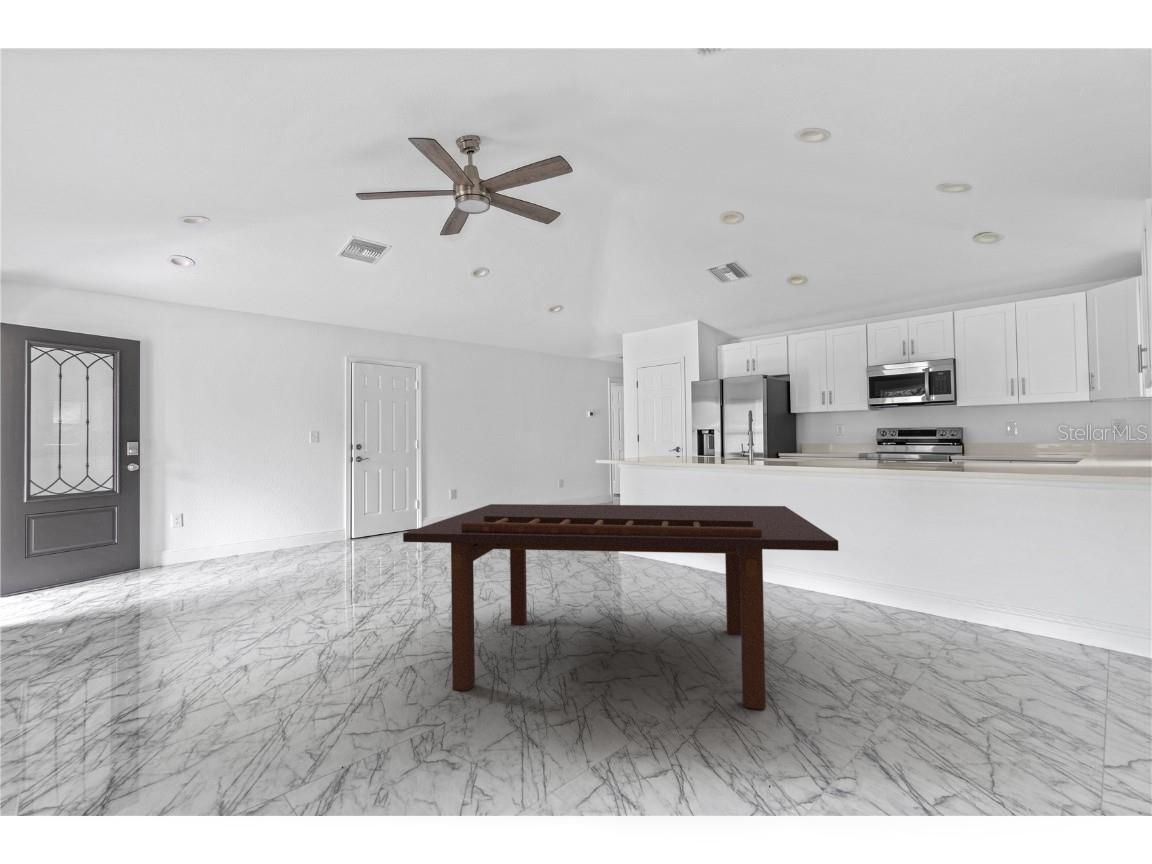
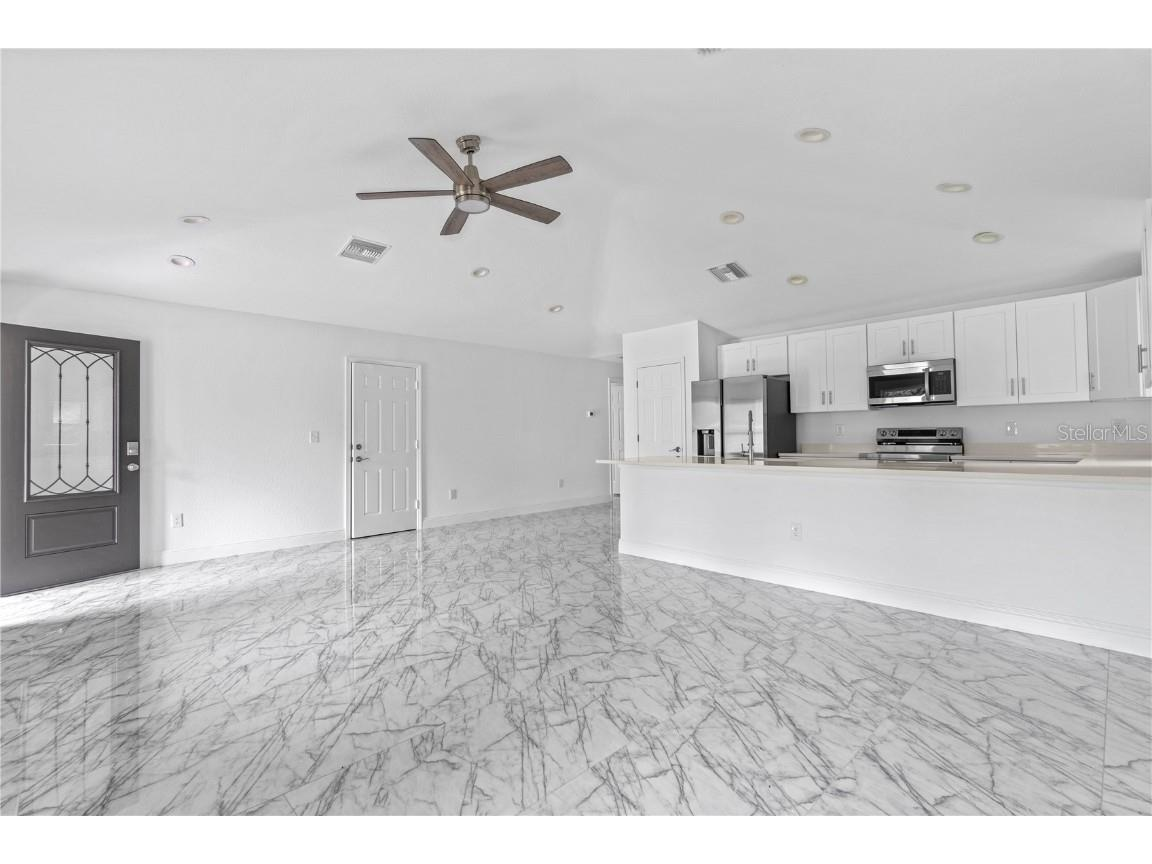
- dining table (621, 551)
